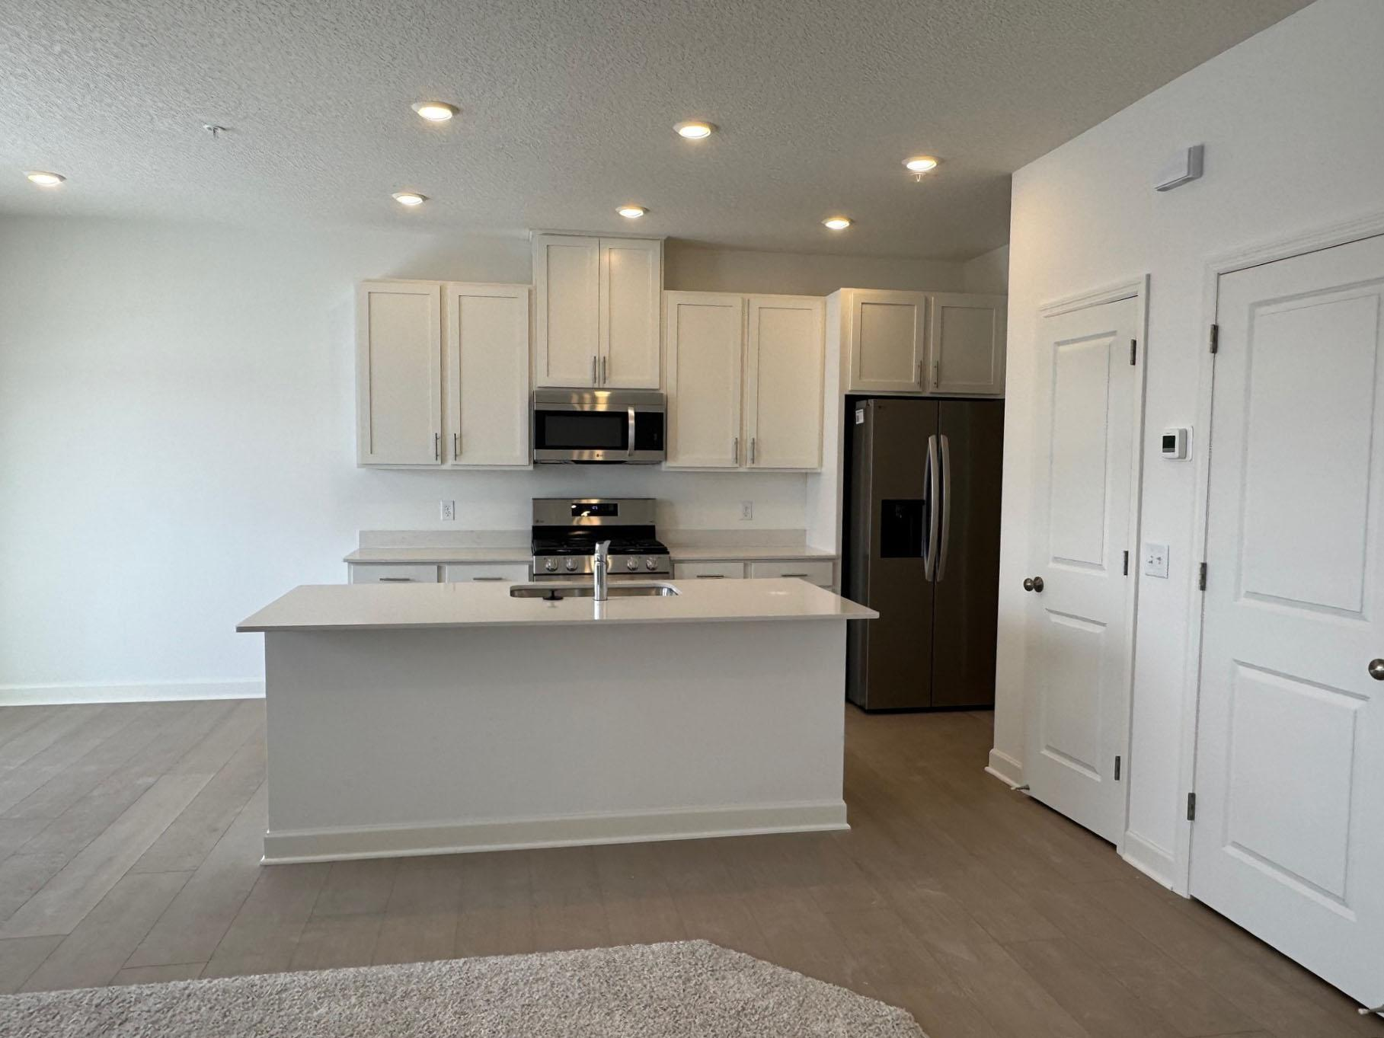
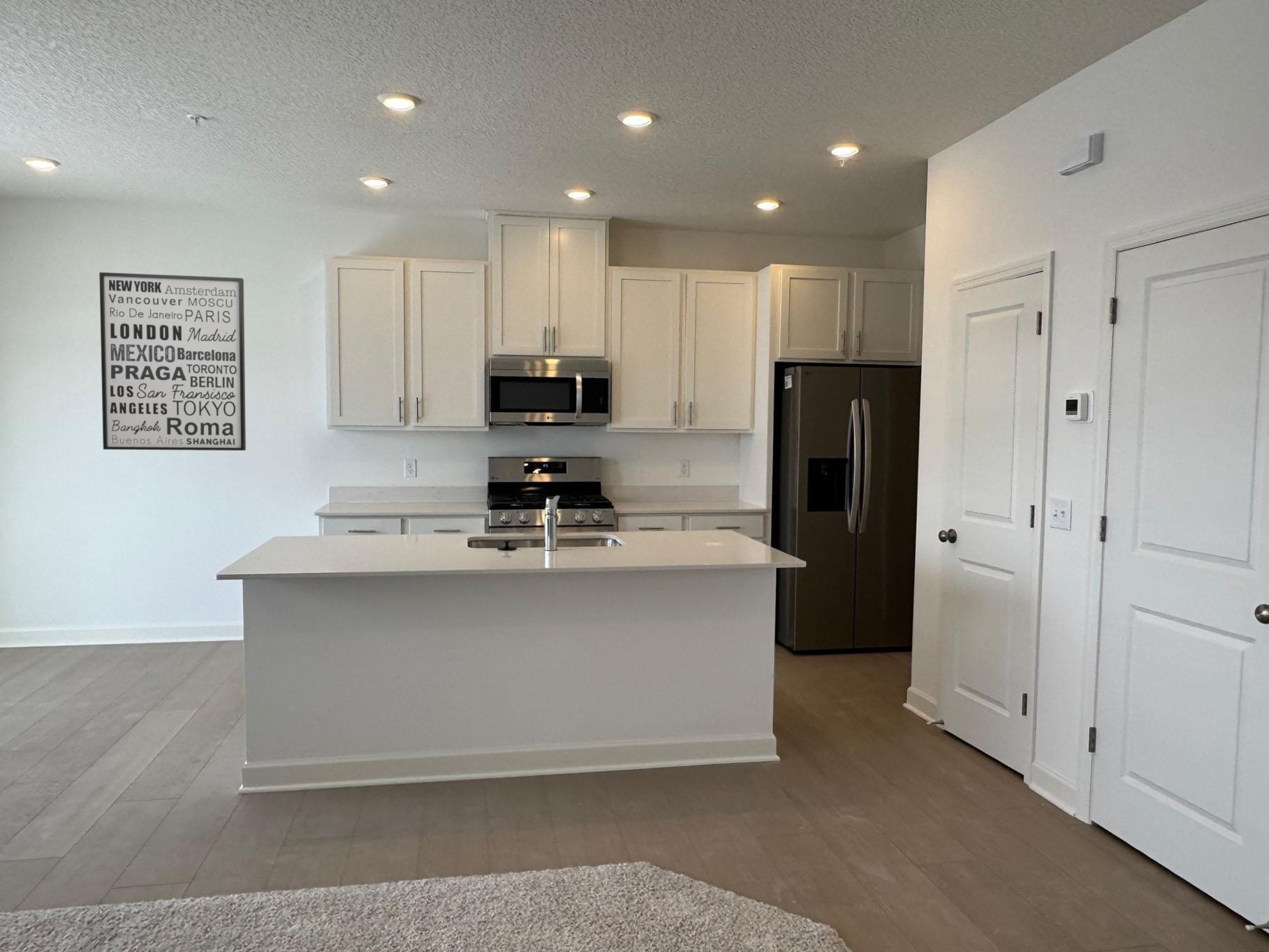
+ wall art (174, 363)
